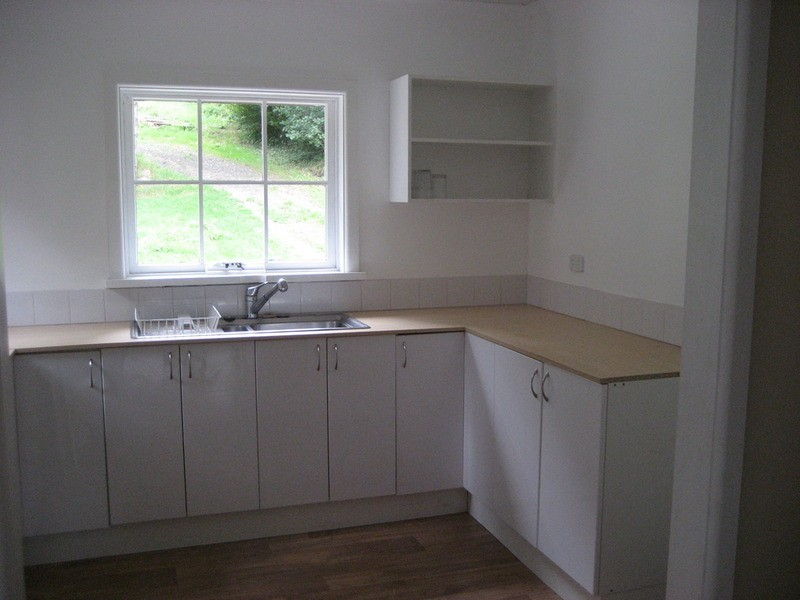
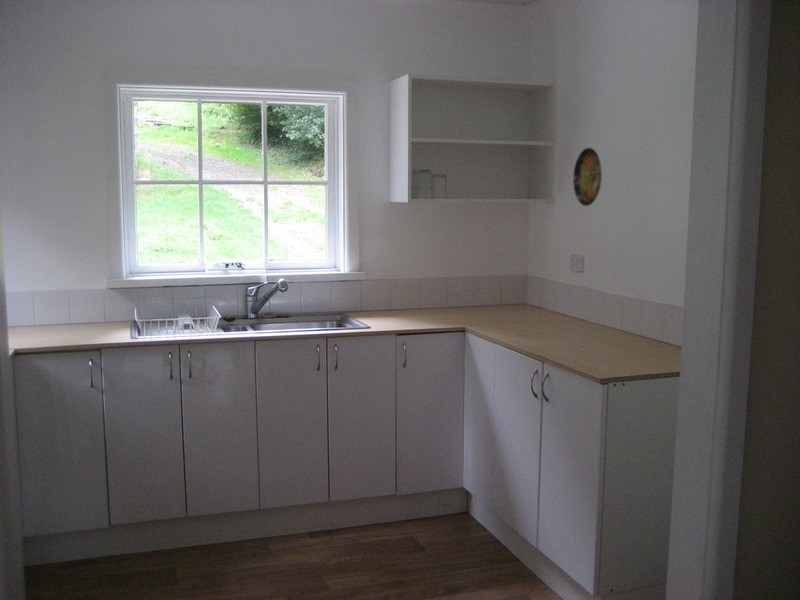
+ decorative plate (589, 176)
